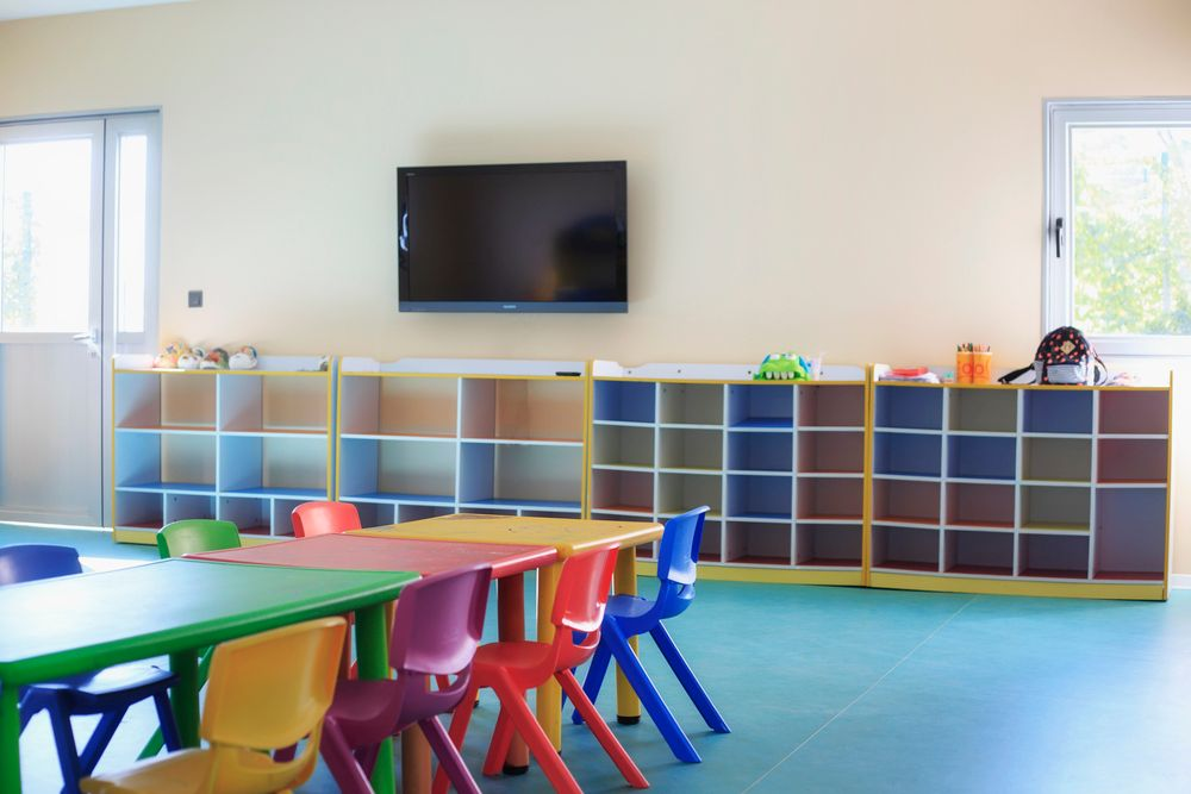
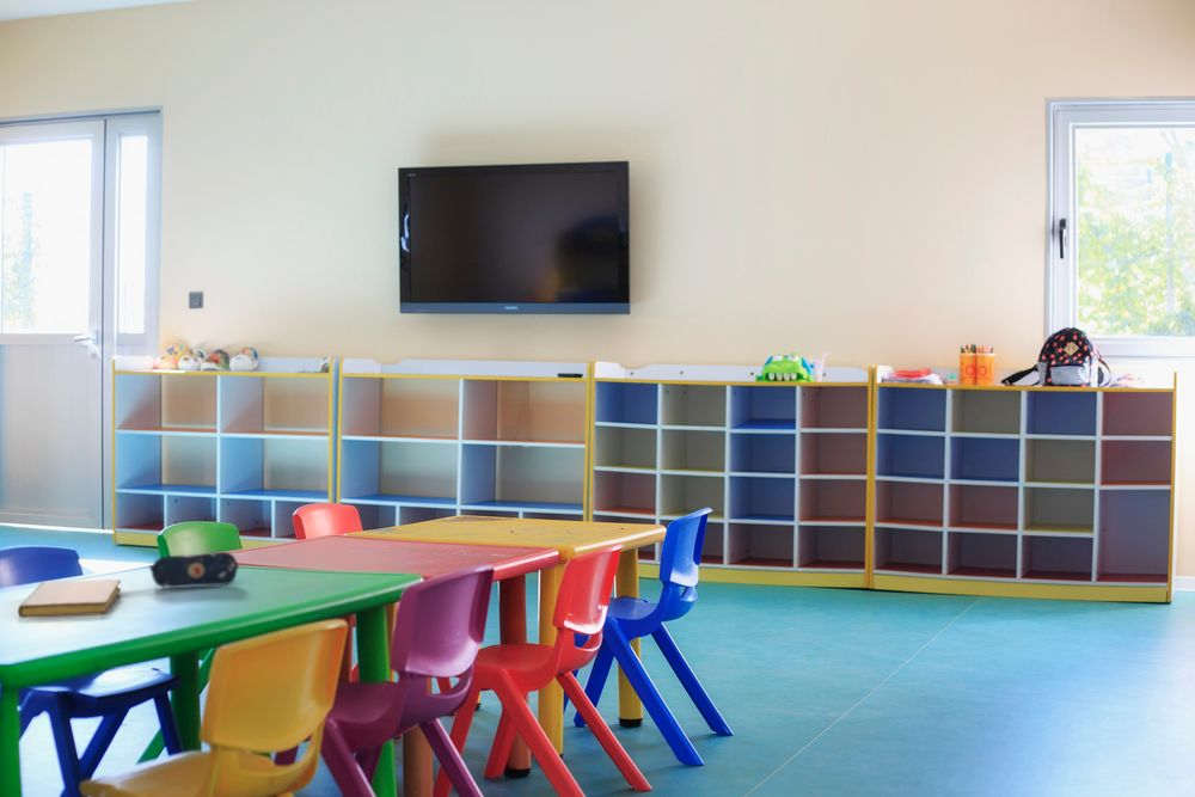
+ pencil case (195, 569)
+ notebook (72, 596)
